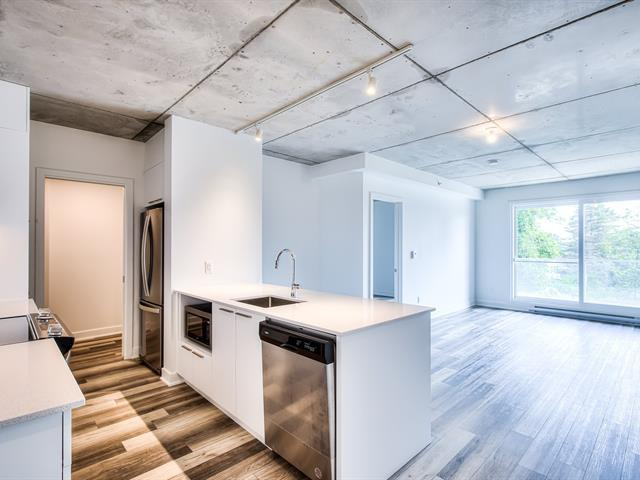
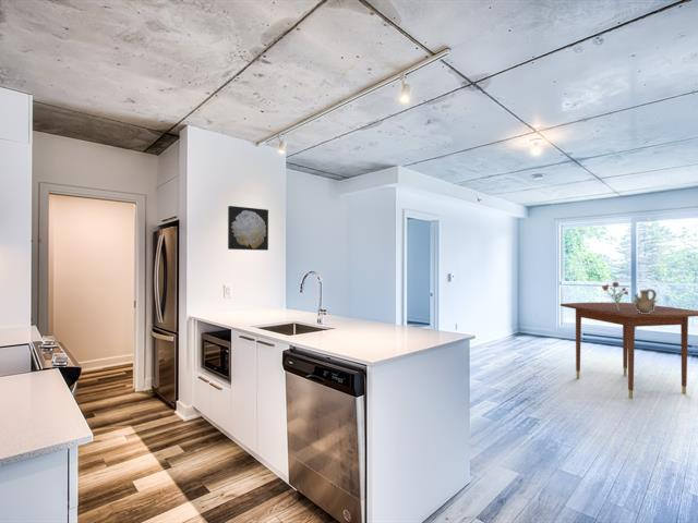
+ dining table (627, 346)
+ ceramic vessel (643, 301)
+ potted plant (615, 295)
+ wall art (249, 229)
